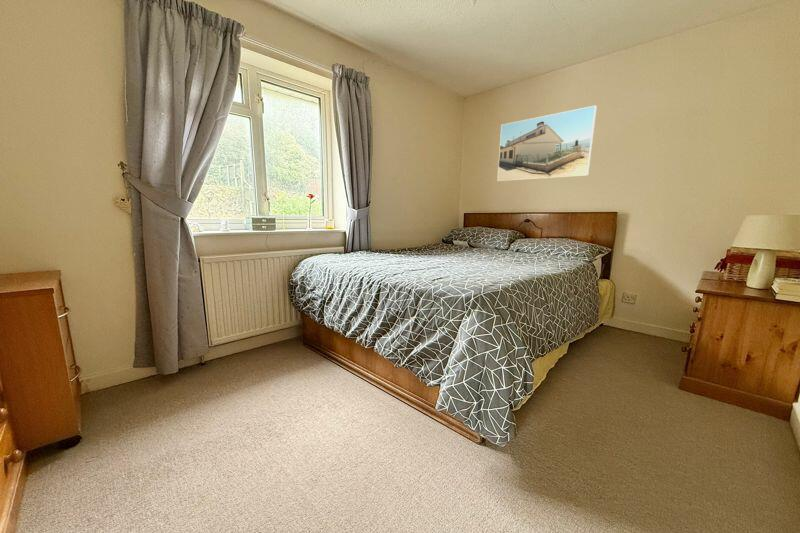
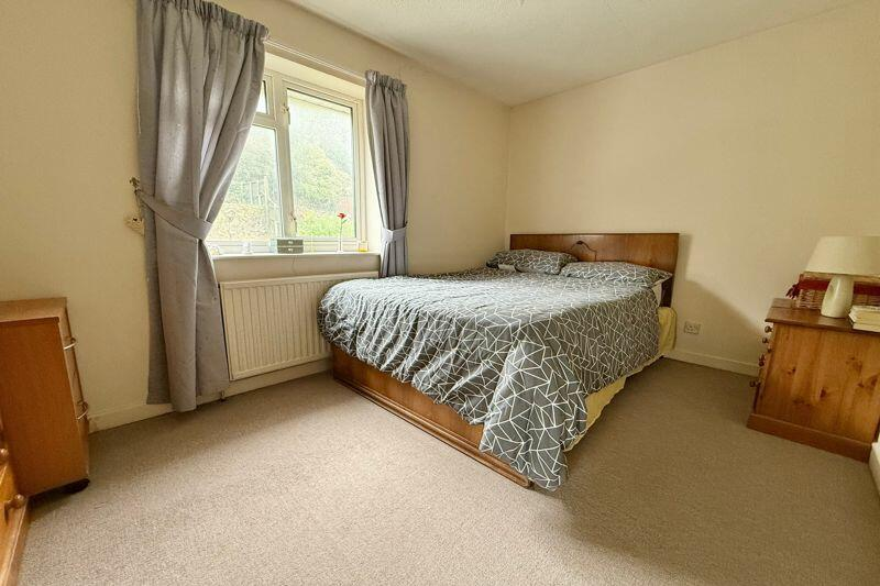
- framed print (541, 148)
